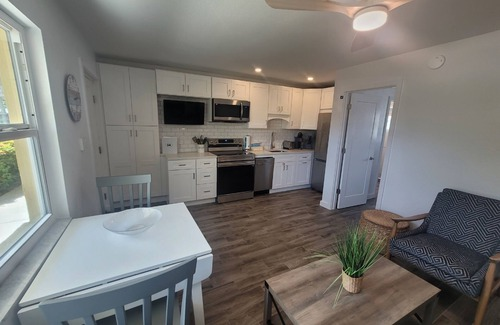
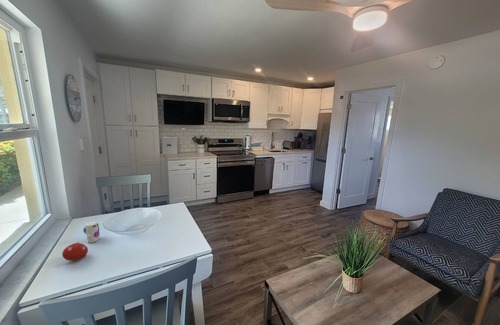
+ toy (91, 231)
+ fruit (75, 251)
